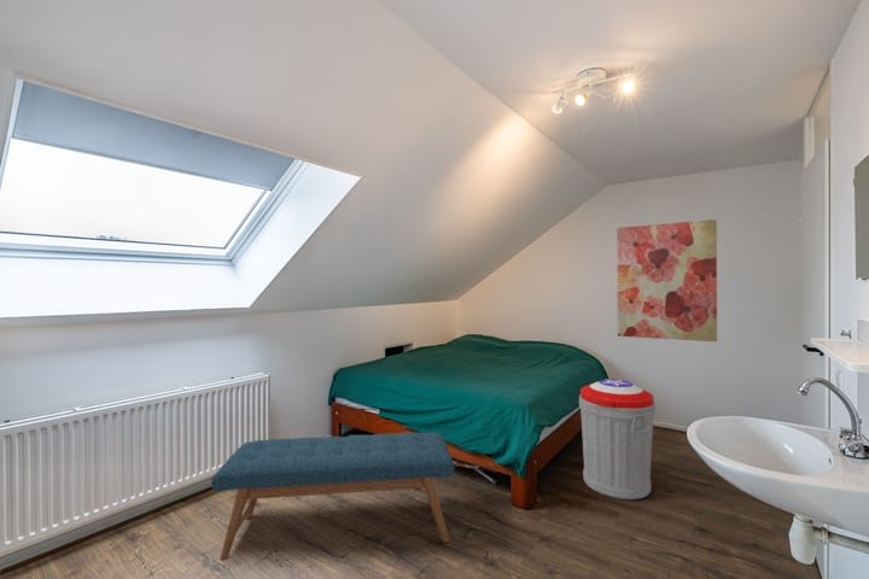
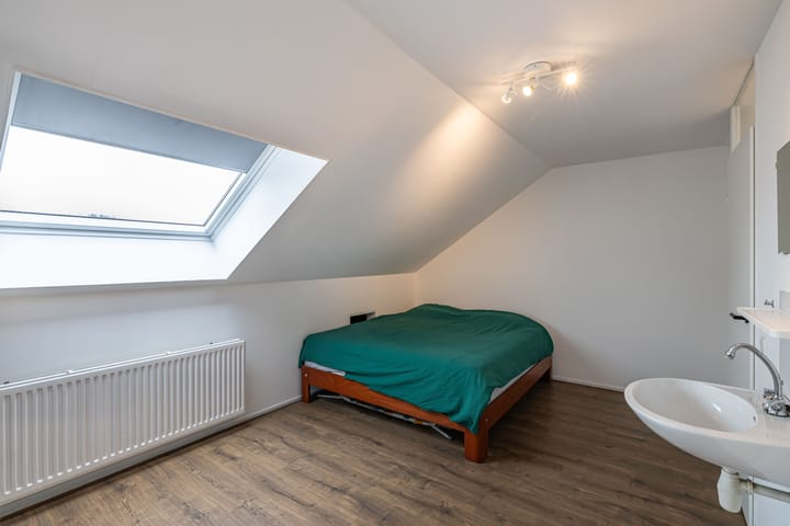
- trash can (616, 433)
- bench (342, 486)
- wall art (664, 281)
